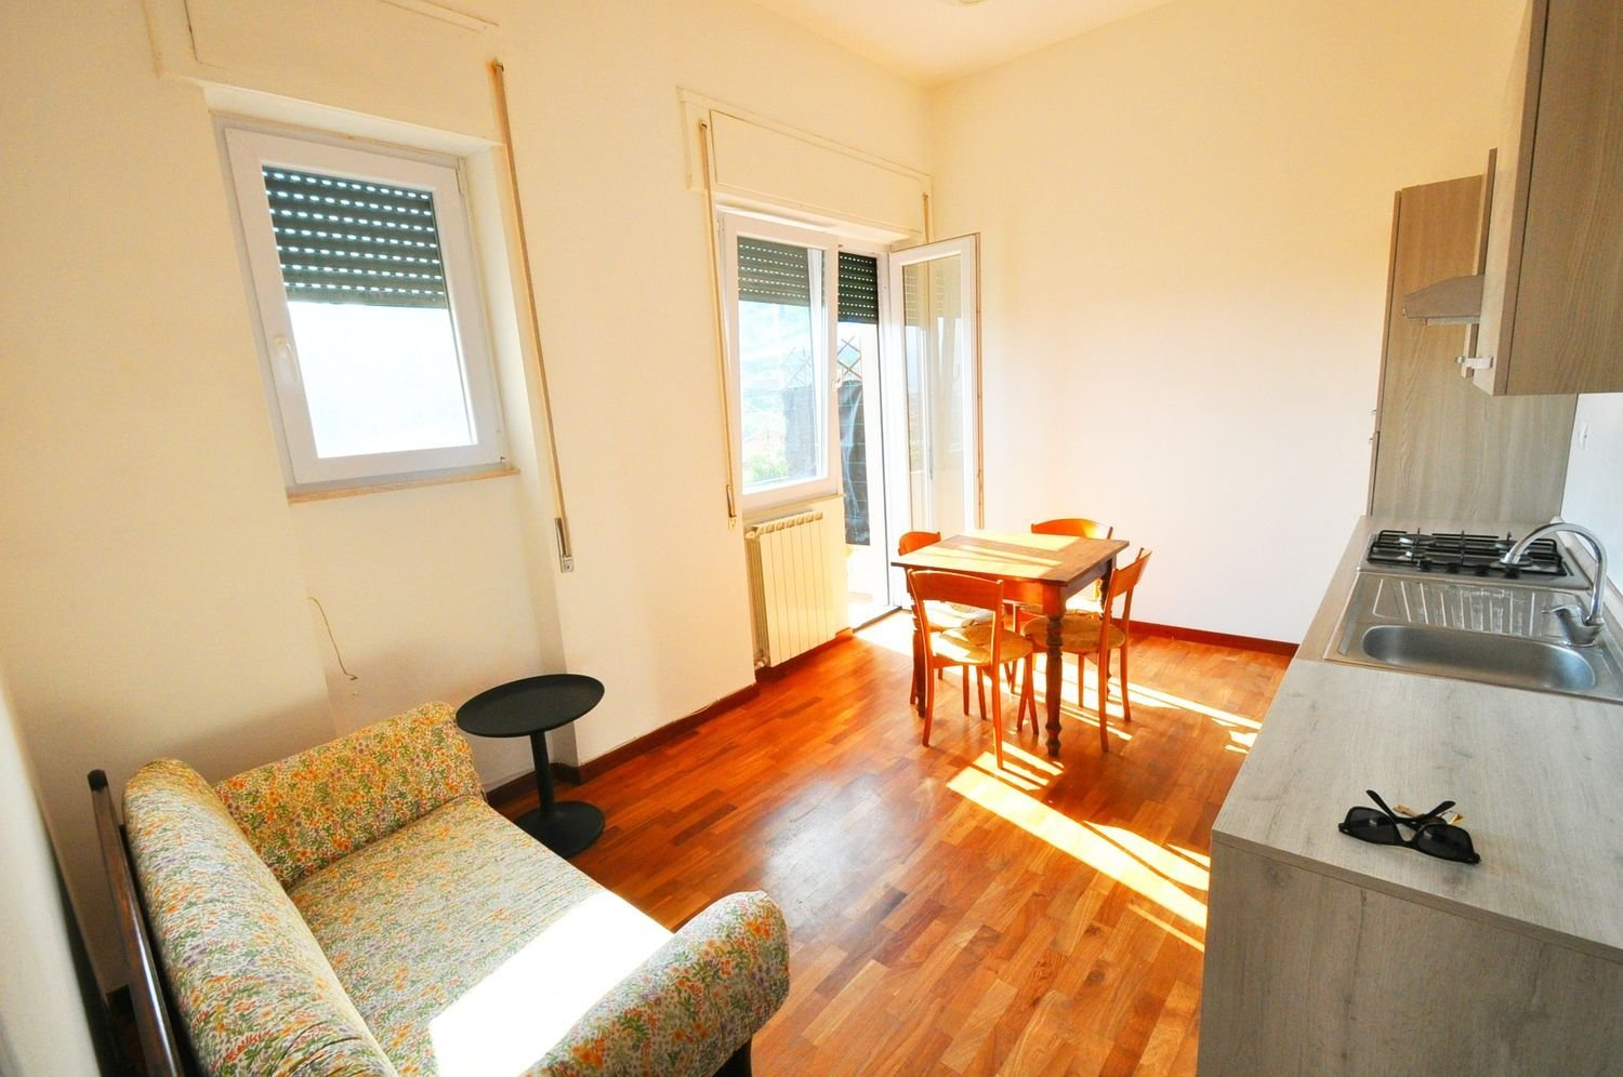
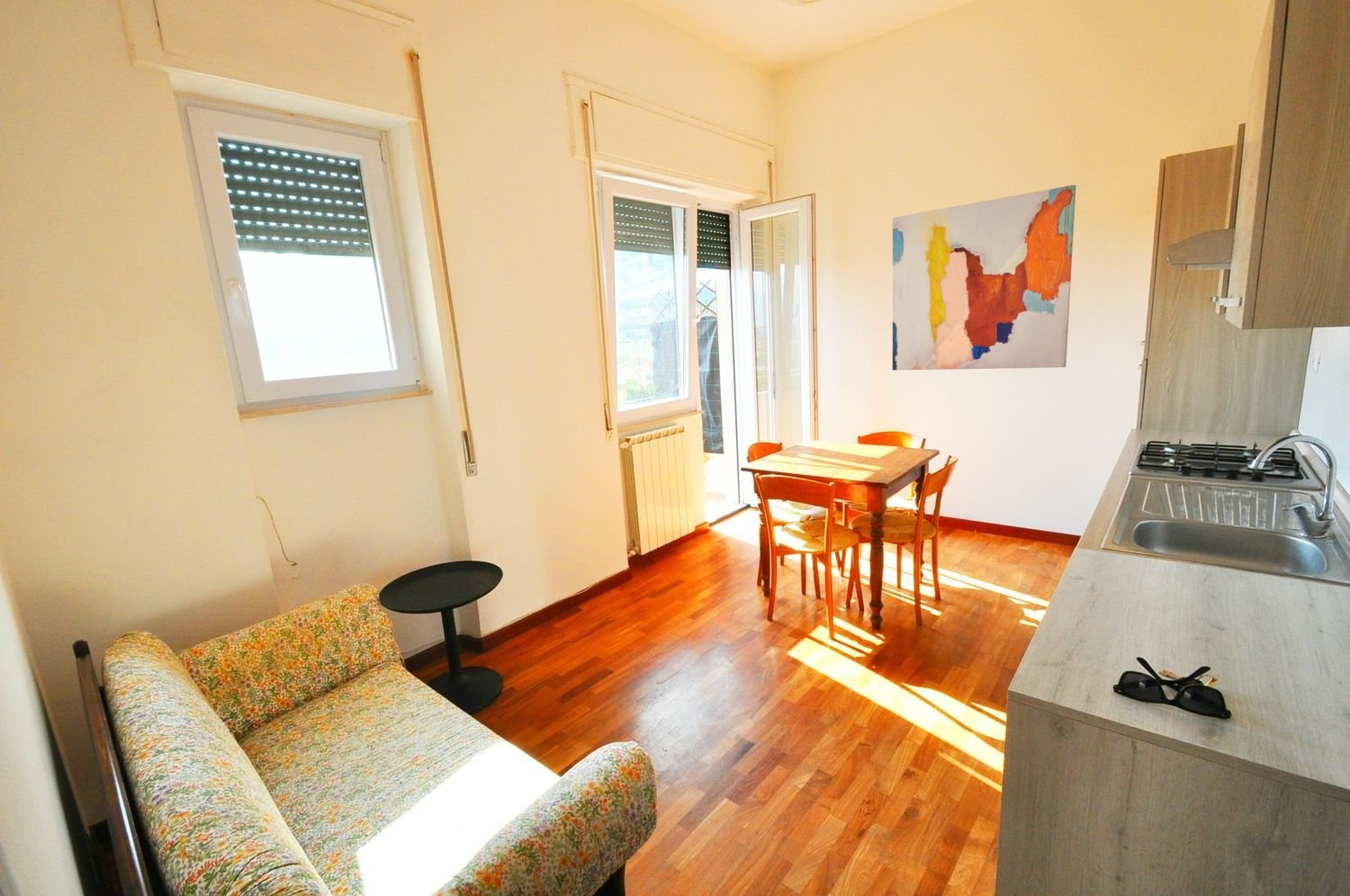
+ wall art (974, 288)
